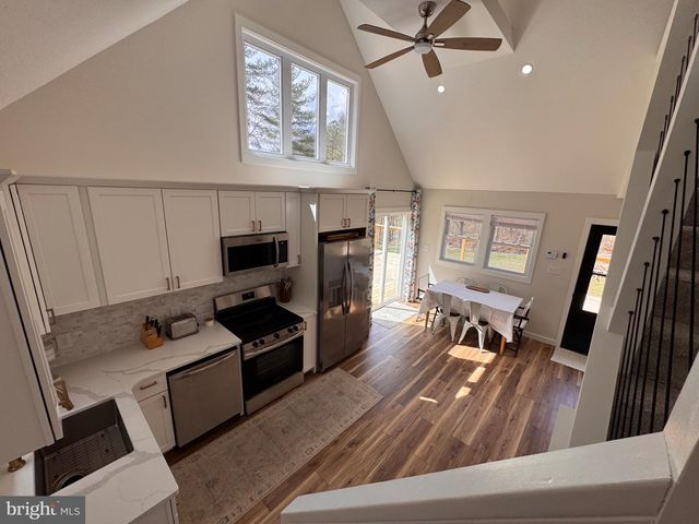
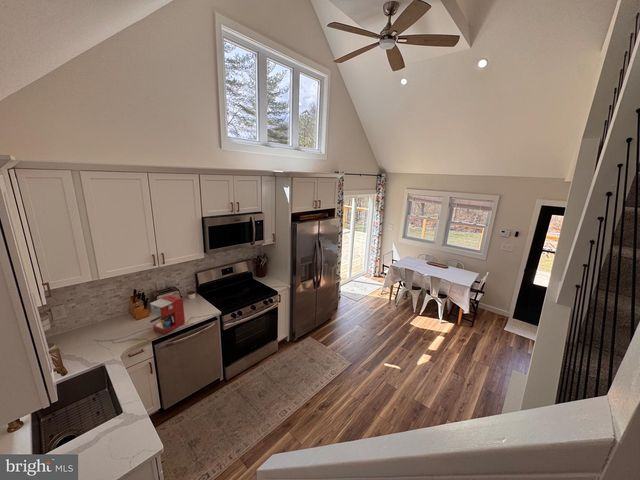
+ coffee maker (168, 313)
